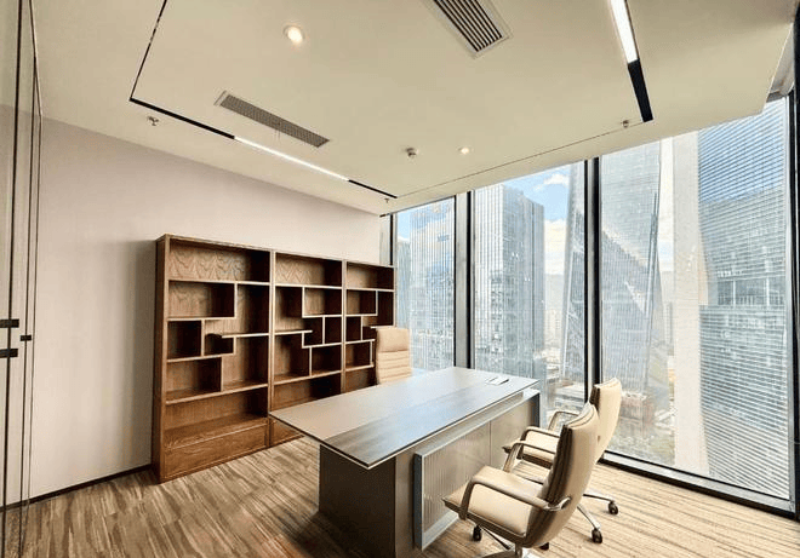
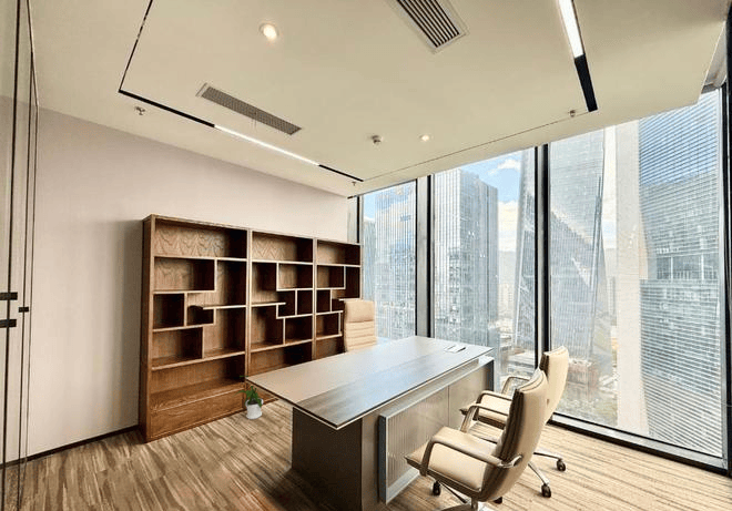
+ house plant (253, 395)
